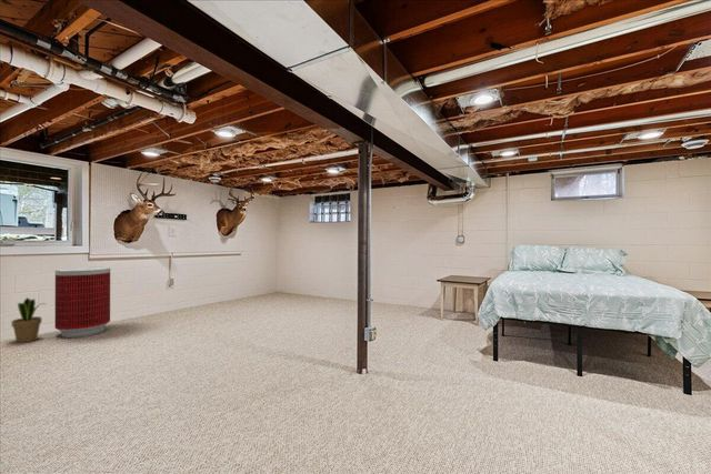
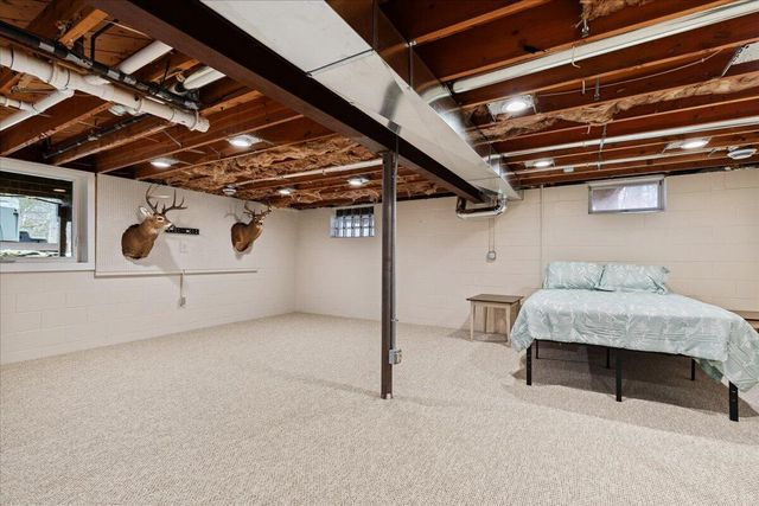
- potted plant (29, 317)
- trash can (83, 300)
